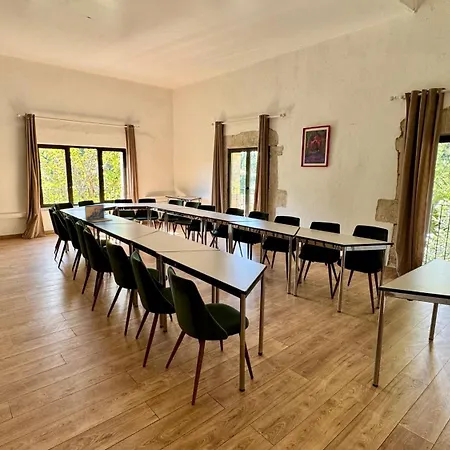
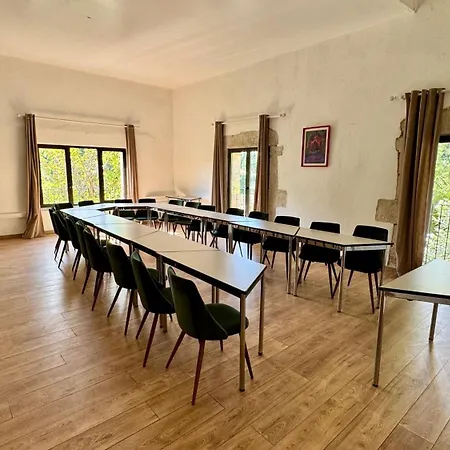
- laptop (99, 213)
